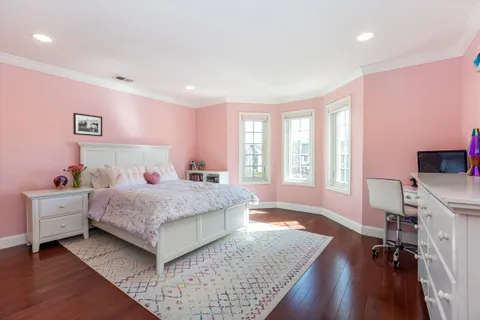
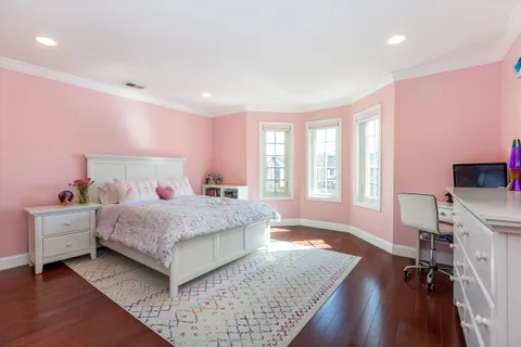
- picture frame (88, 125)
